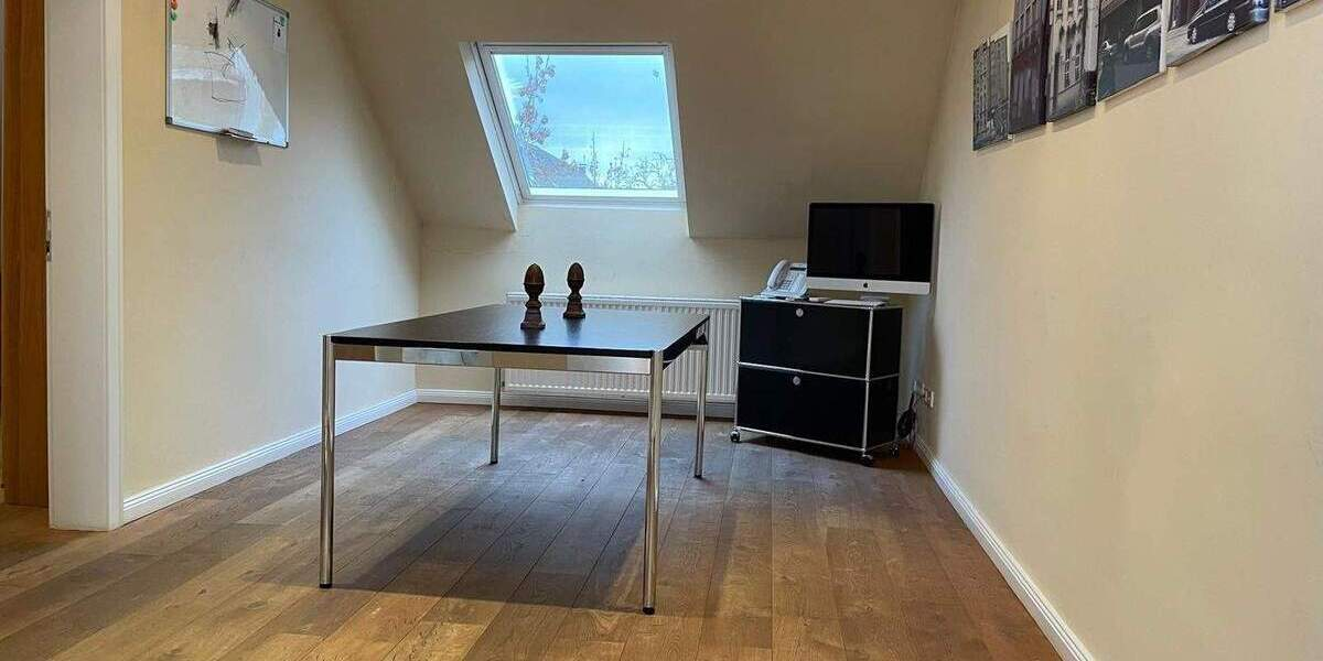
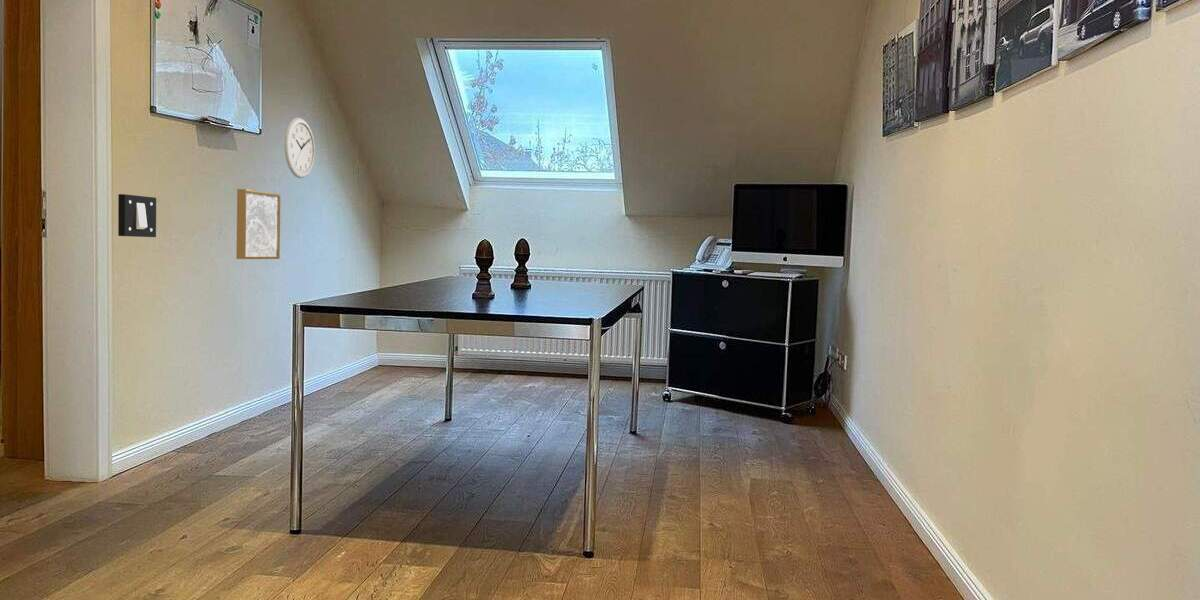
+ wall art (259, 225)
+ wall clock (301, 148)
+ light switch (139, 216)
